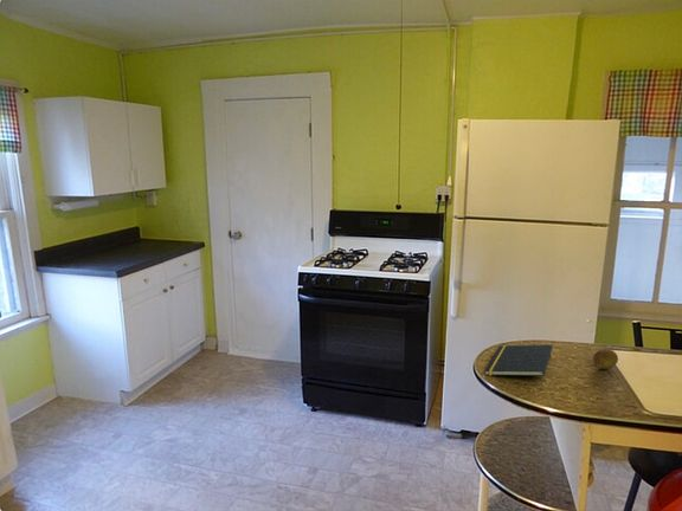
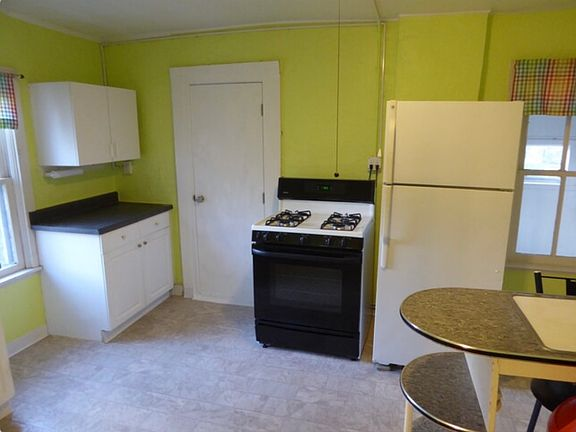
- fruit (605, 358)
- notepad (519, 358)
